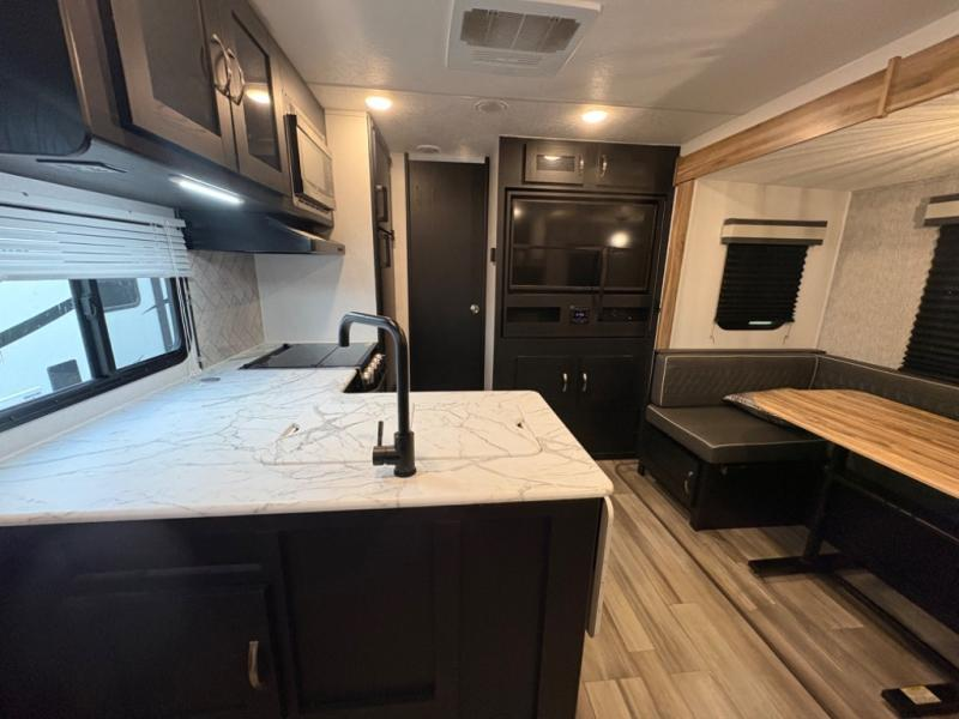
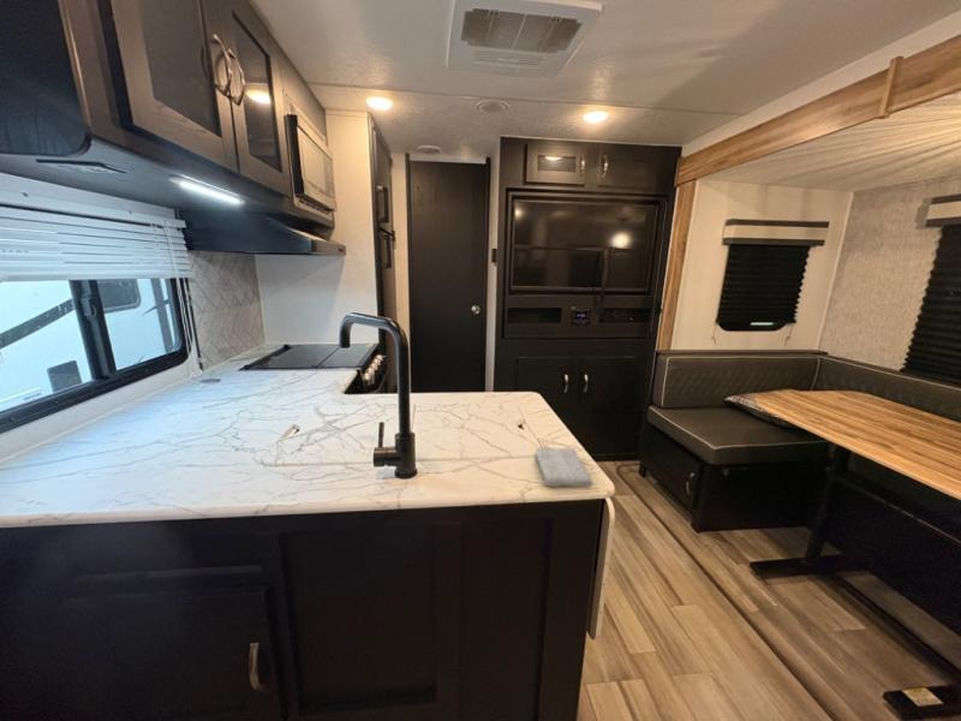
+ washcloth (560, 464)
